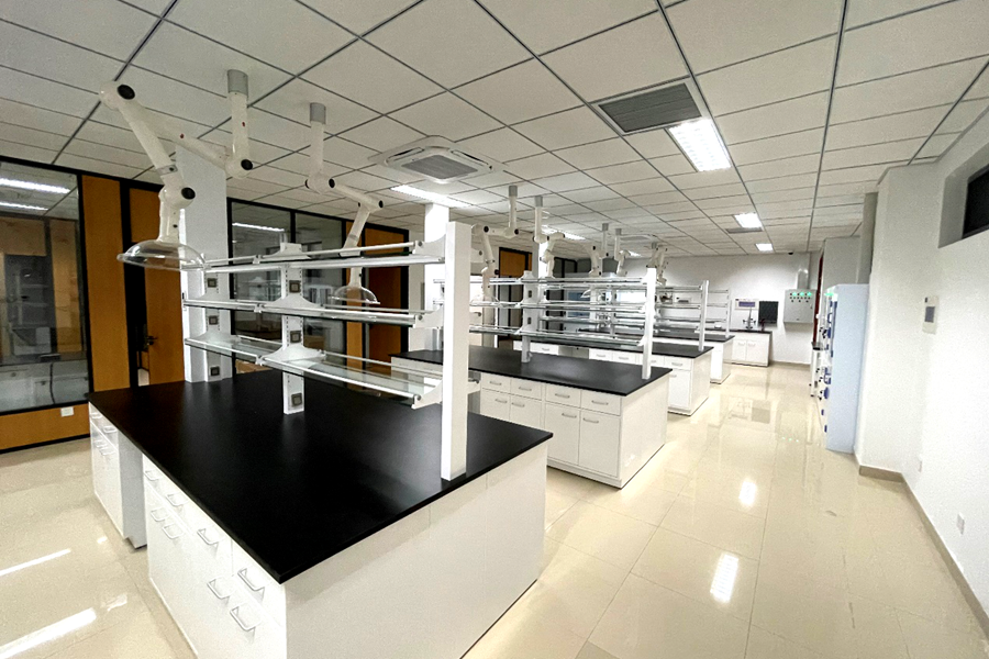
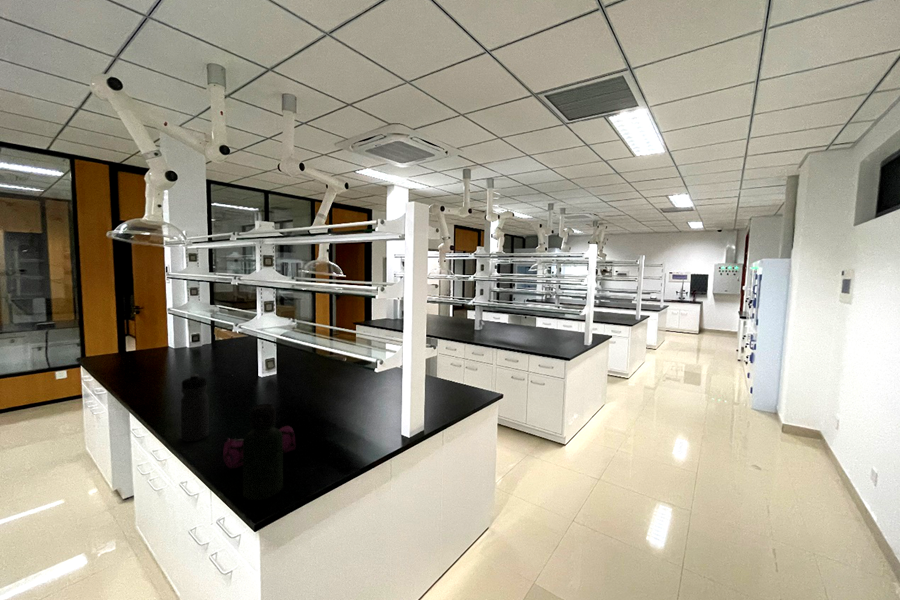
+ pencil case (242, 444)
+ water bottle (194, 405)
+ bottle (263, 449)
